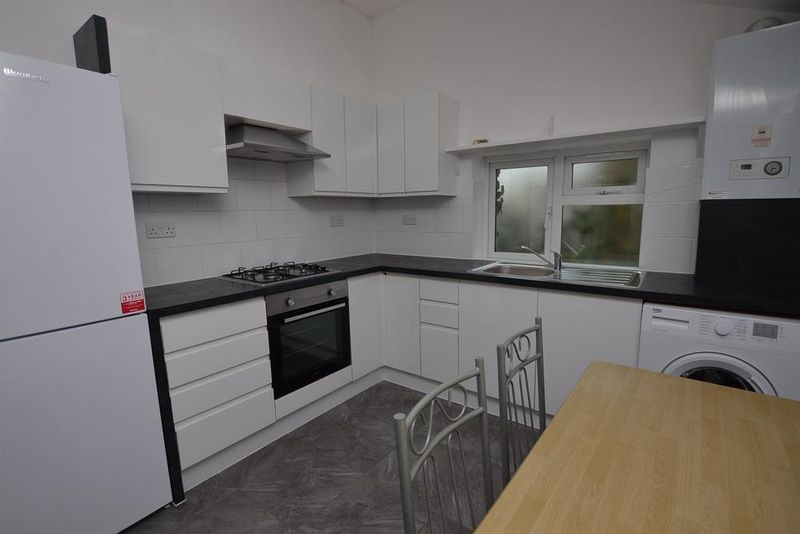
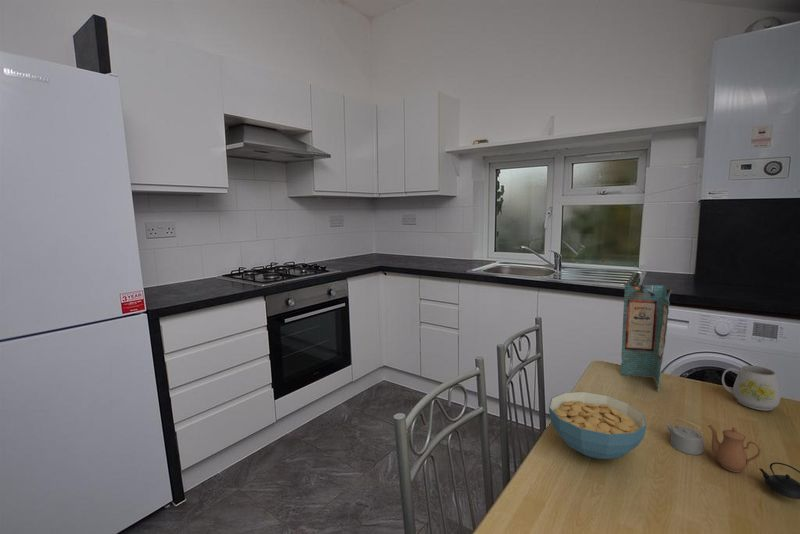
+ mug (750, 385)
+ cereal bowl (594, 431)
+ teapot (729, 446)
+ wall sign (647, 335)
